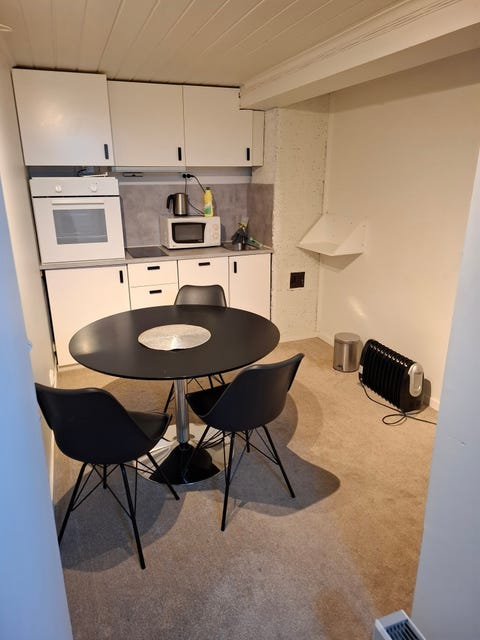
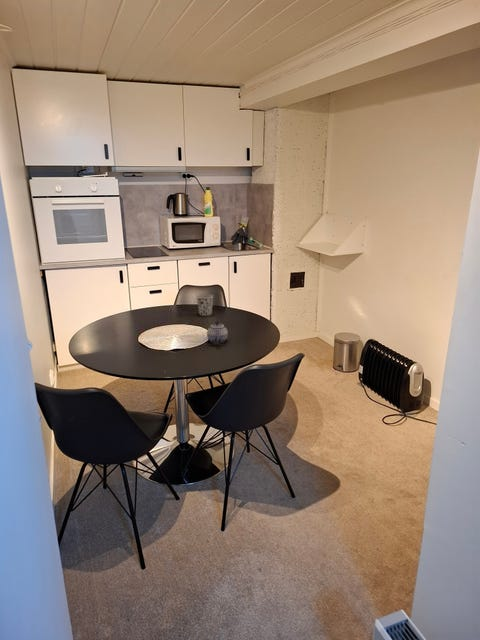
+ cup (205, 305)
+ teapot (217, 331)
